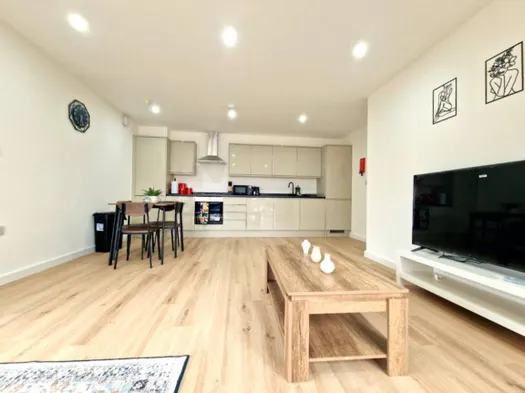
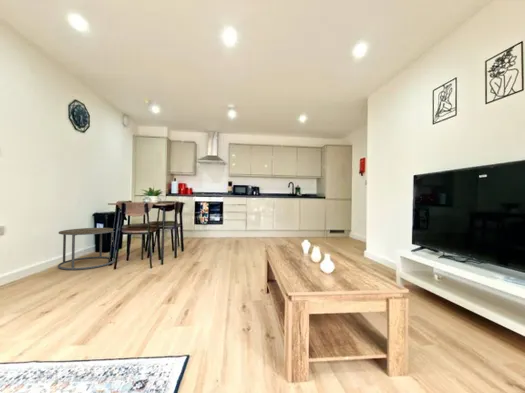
+ side table (88, 257)
